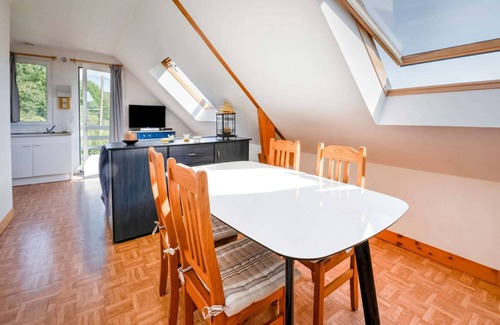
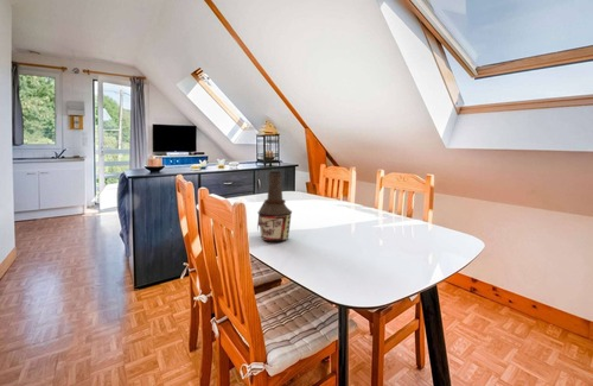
+ bottle (273, 204)
